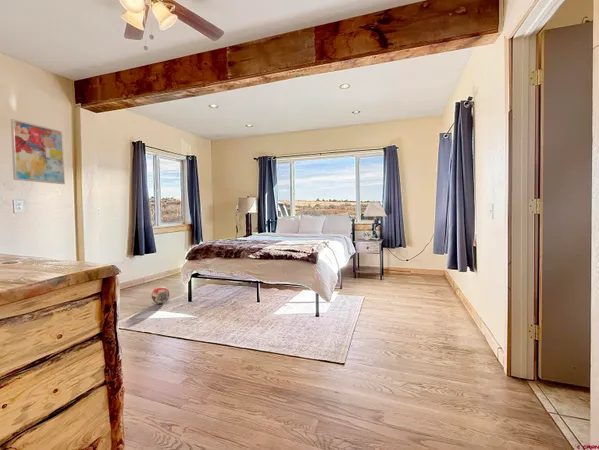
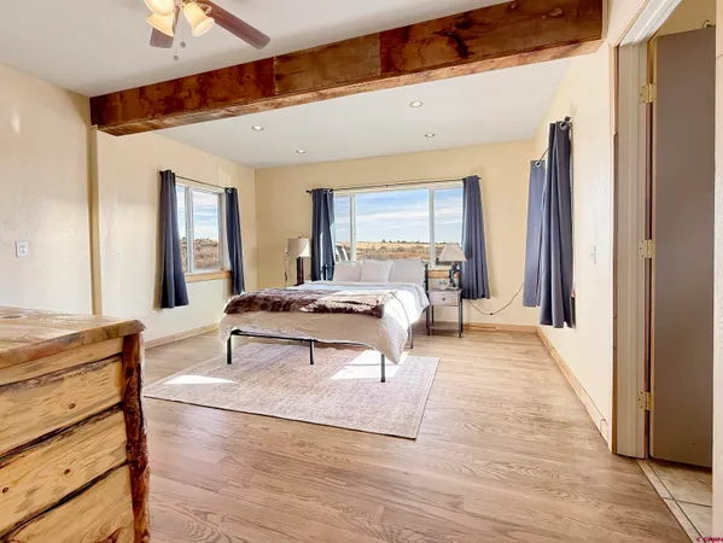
- wall art (39, 154)
- ball (159, 295)
